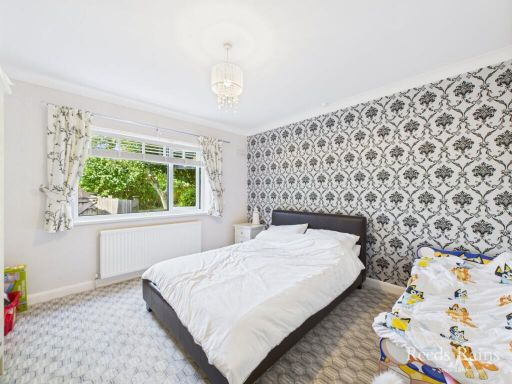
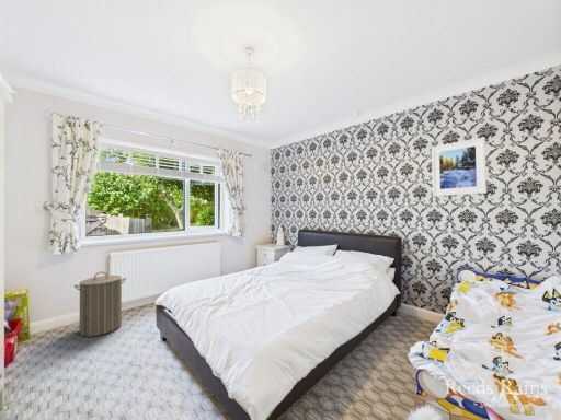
+ laundry hamper (101, 300)
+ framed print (457, 168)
